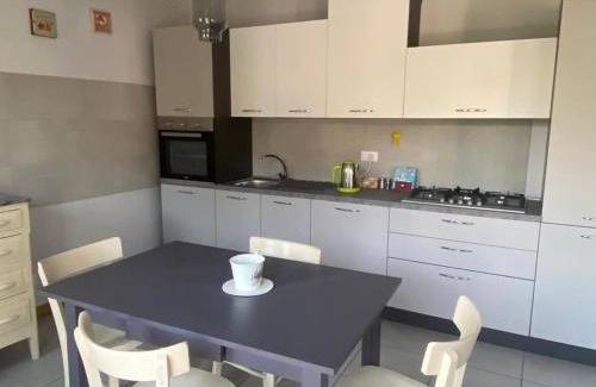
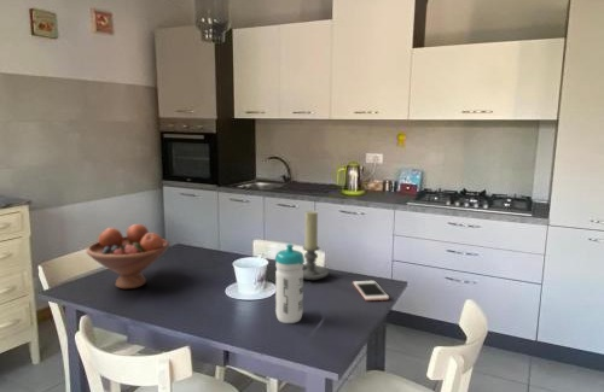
+ fruit bowl (129, 257)
+ water bottle (289, 281)
+ cell phone (370, 289)
+ candle holder (308, 244)
